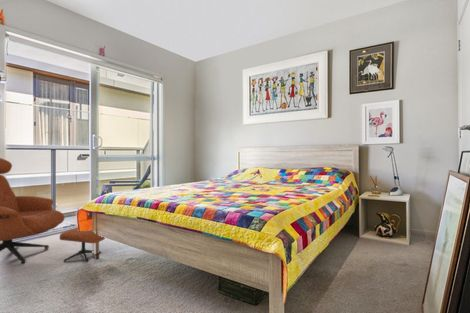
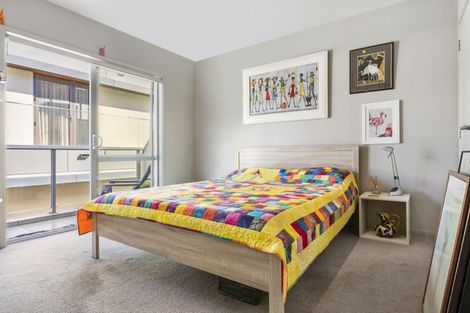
- armchair (32, 205)
